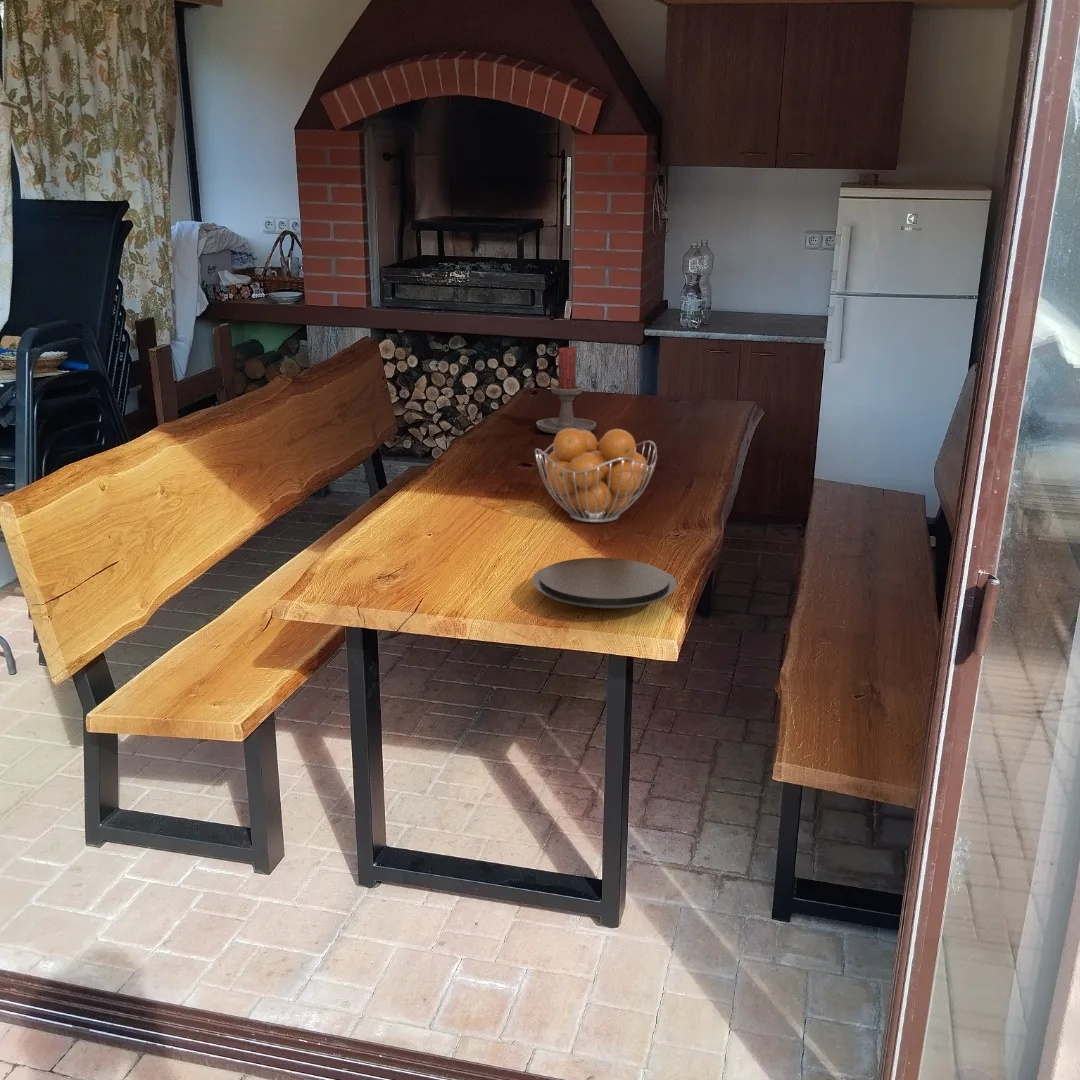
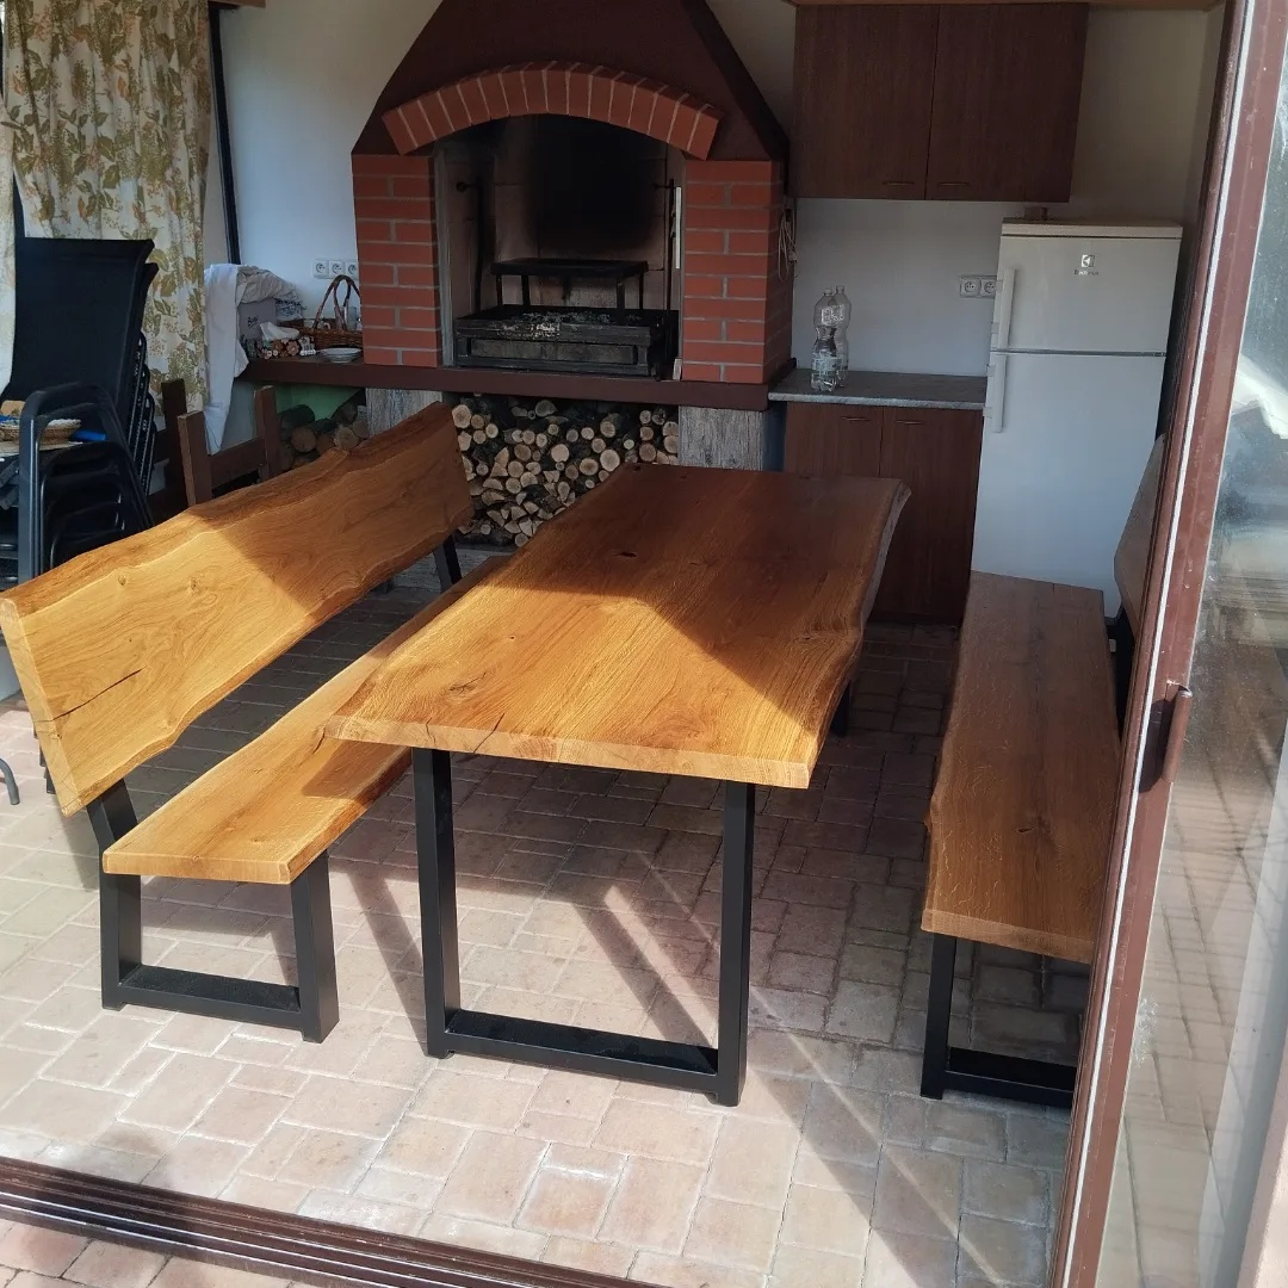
- candle holder (567, 387)
- plate (603, 589)
- fruit basket (595, 472)
